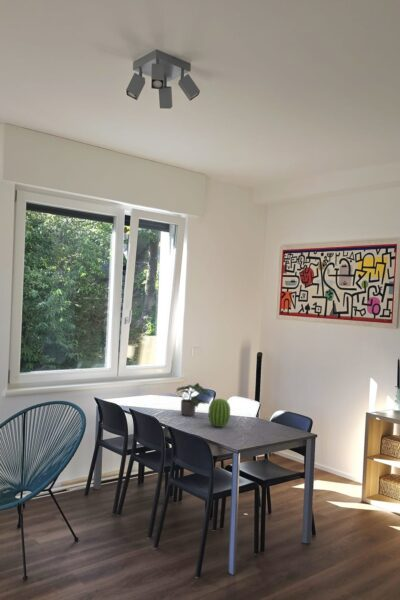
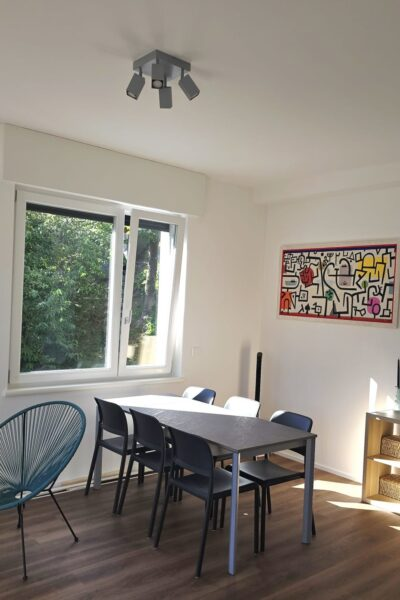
- potted plant (192, 399)
- fruit (219, 412)
